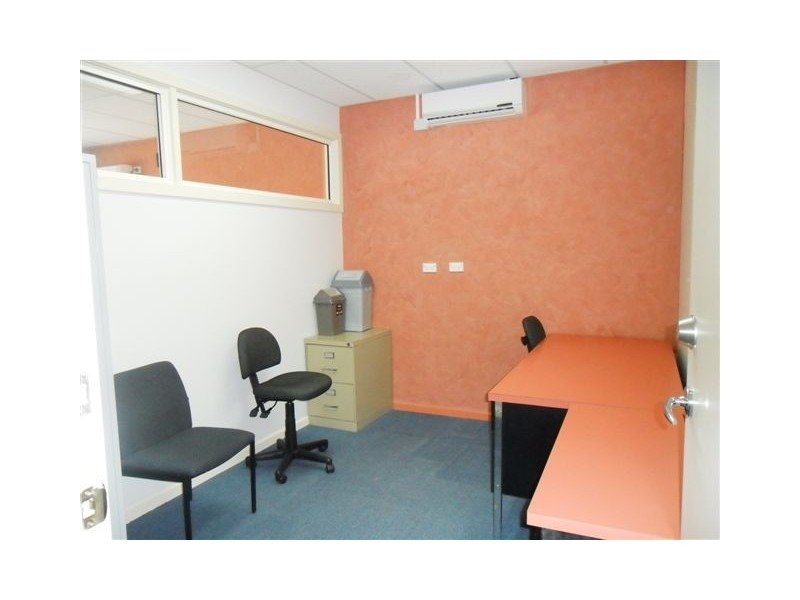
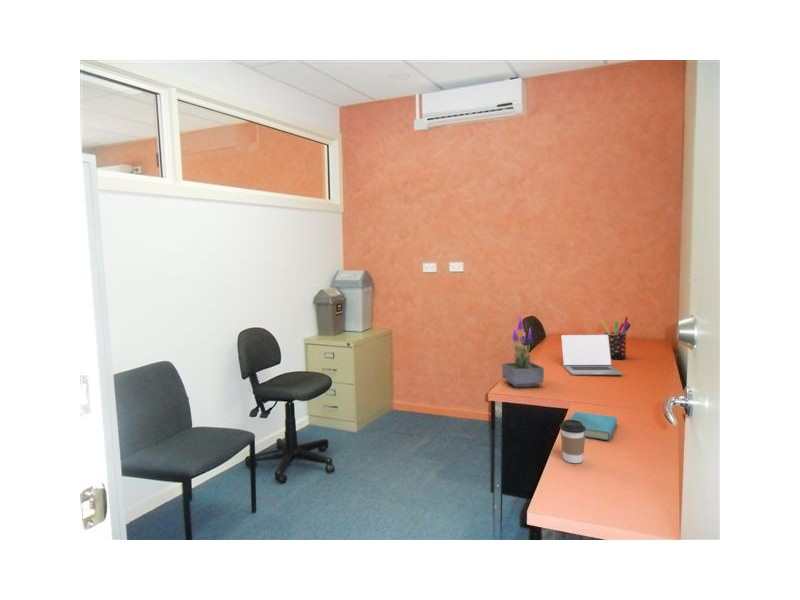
+ potted plant (522, 348)
+ pen holder (616, 336)
+ book (591, 425)
+ laptop (590, 354)
+ coffee cup (572, 441)
